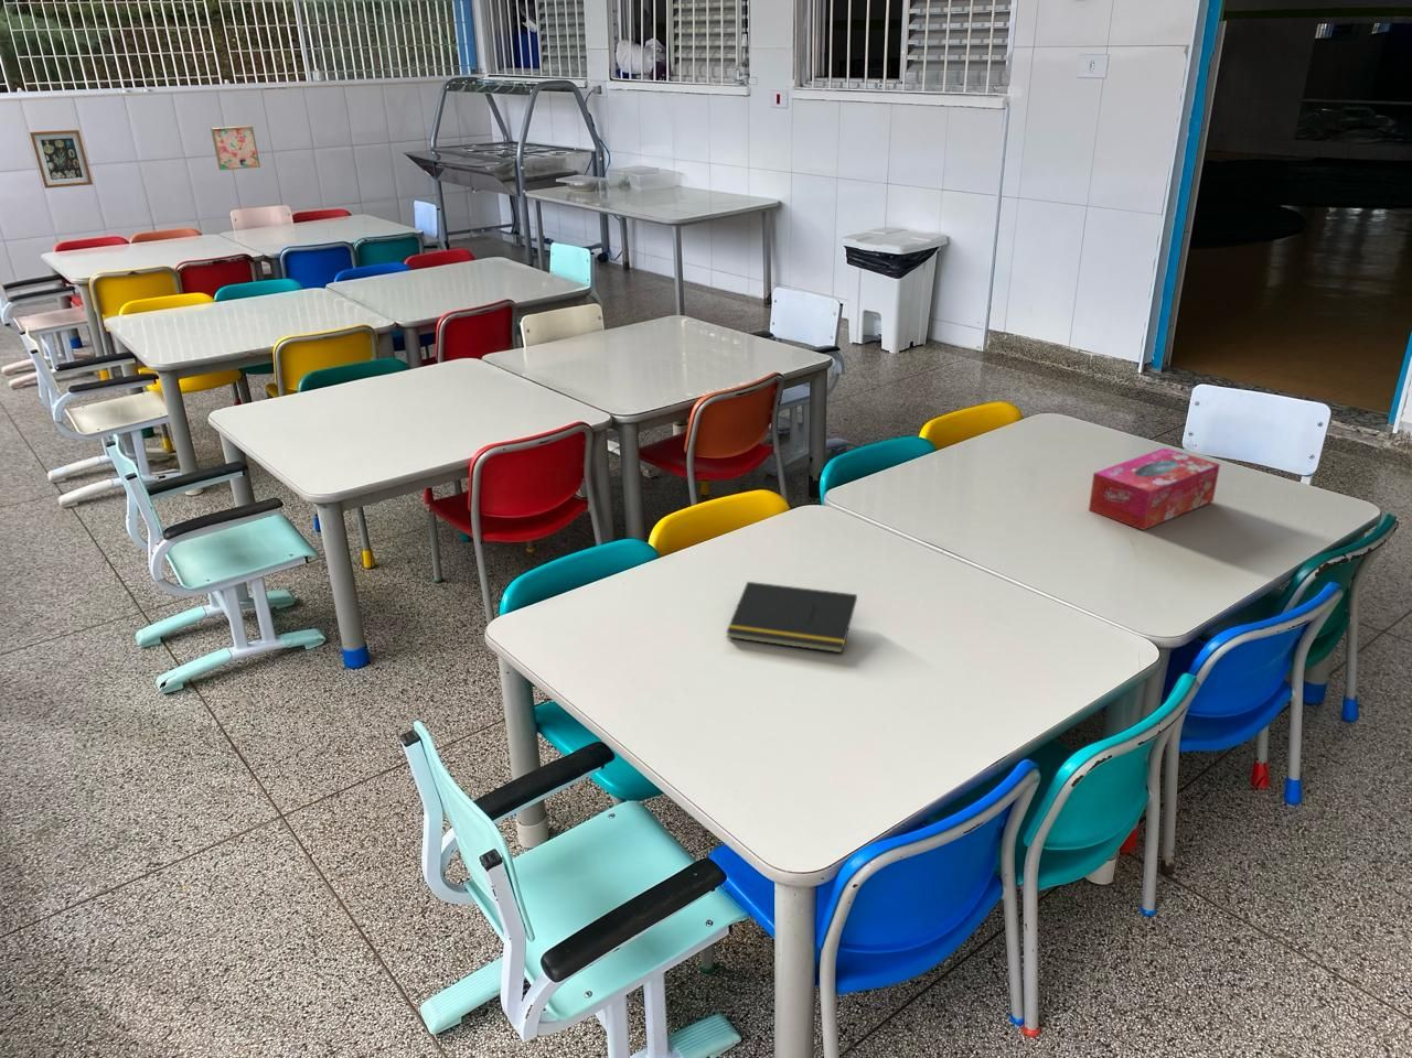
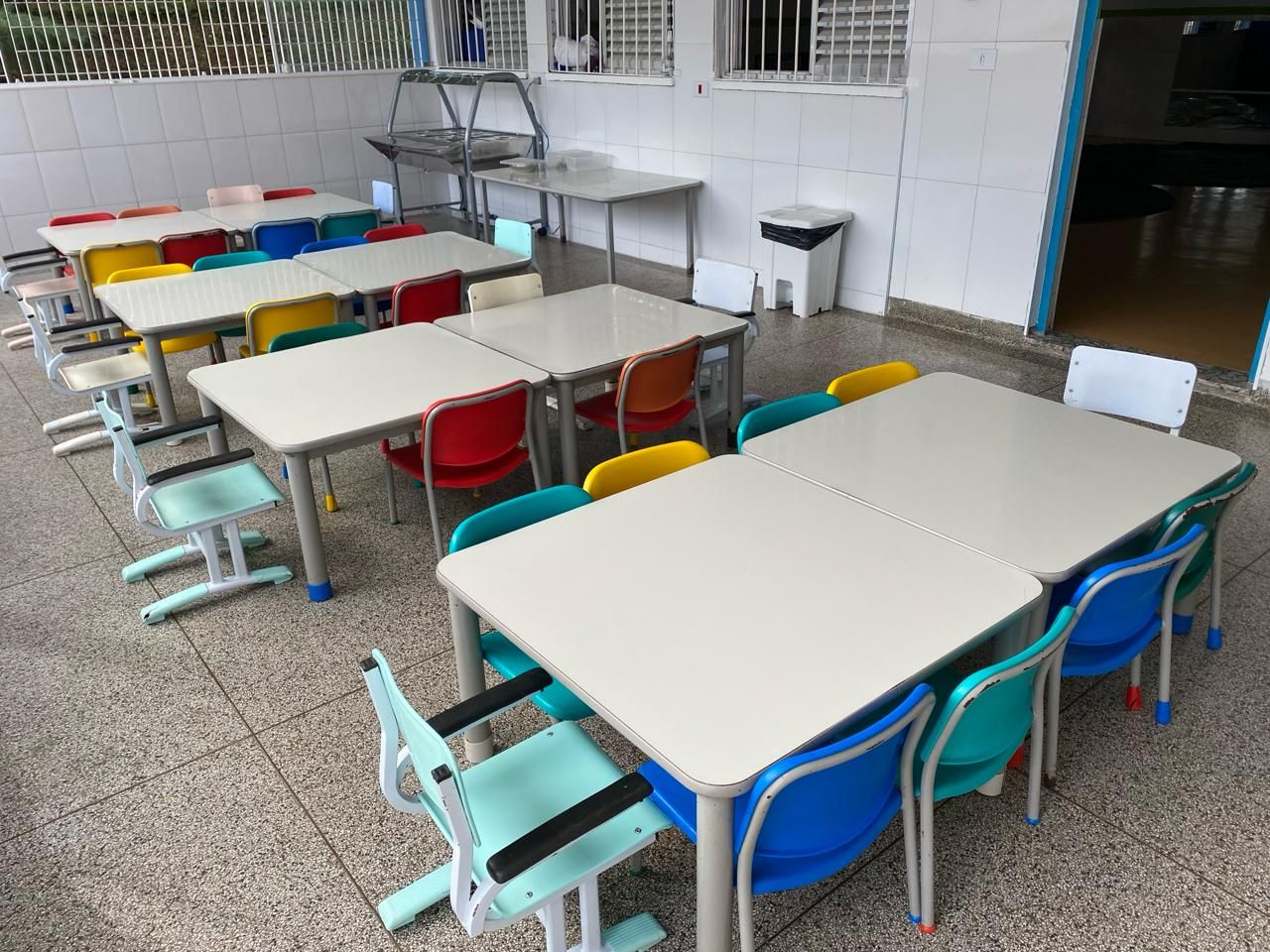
- wall art (62, 159)
- tissue box (1154, 487)
- wall art (235, 148)
- notepad (792, 615)
